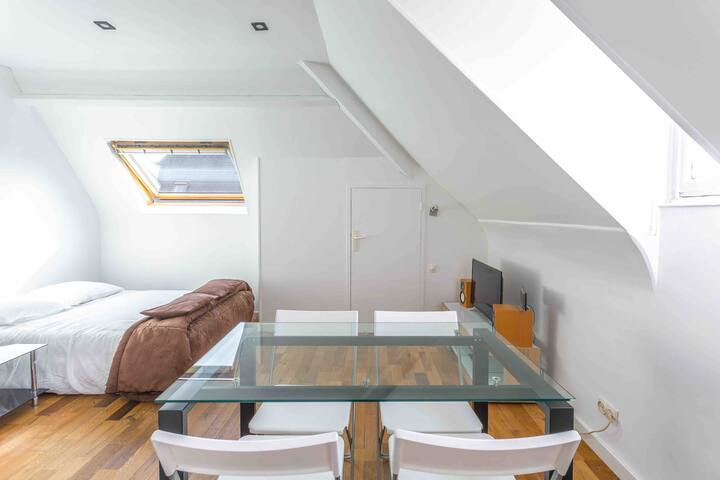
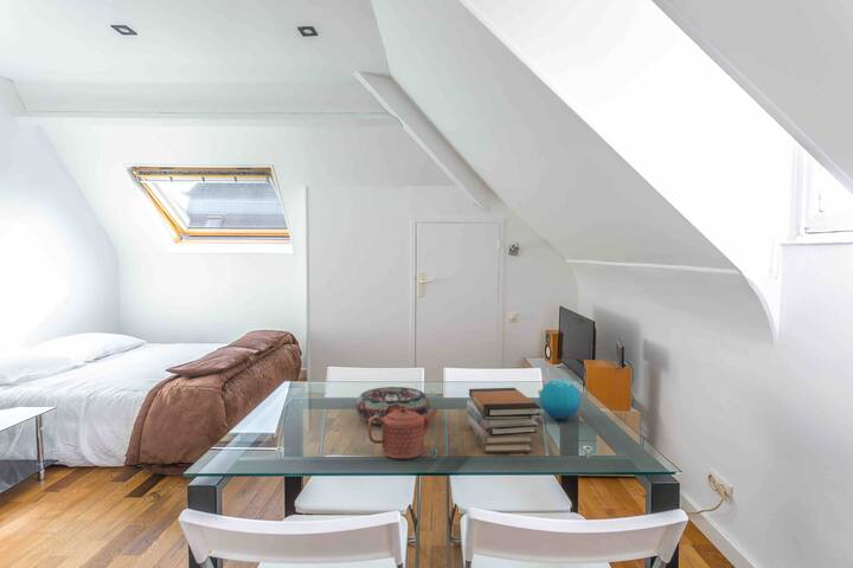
+ decorative orb (559, 399)
+ teapot (403, 427)
+ decorative bowl (392, 405)
+ book stack (500, 417)
